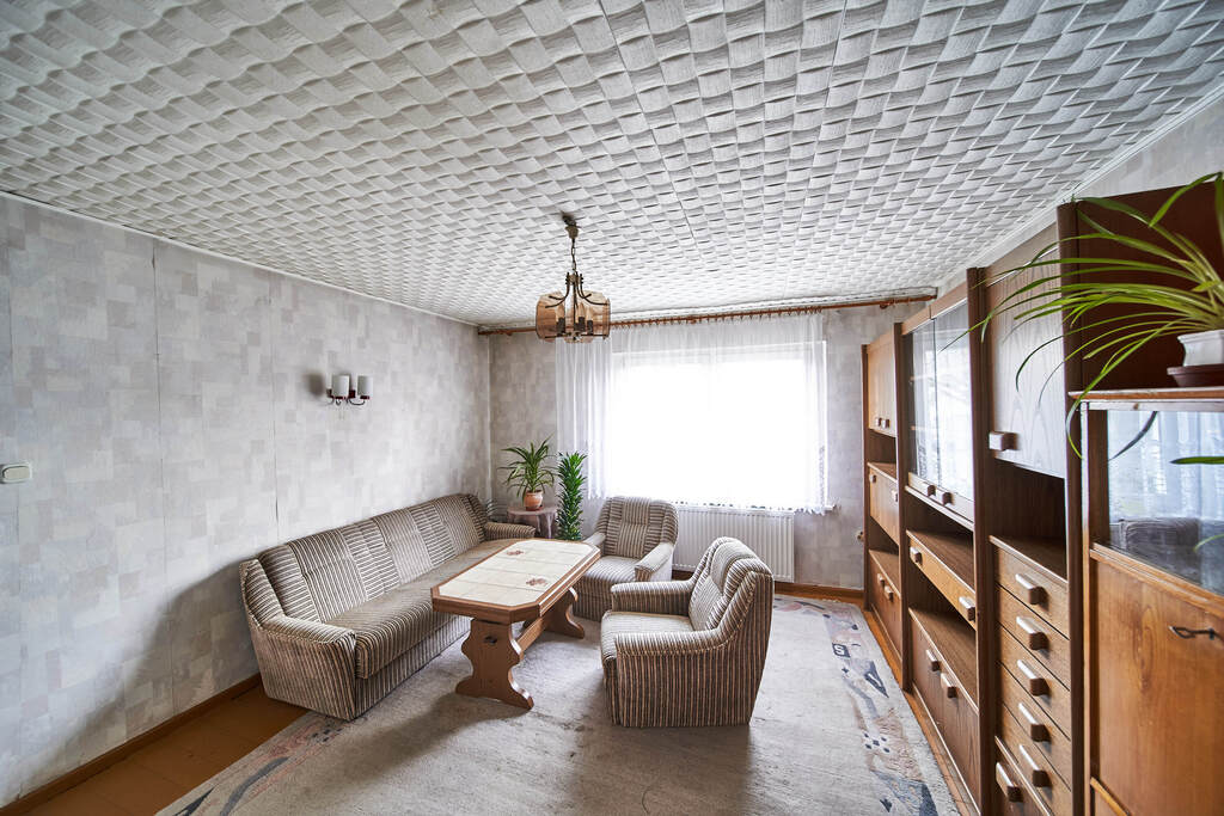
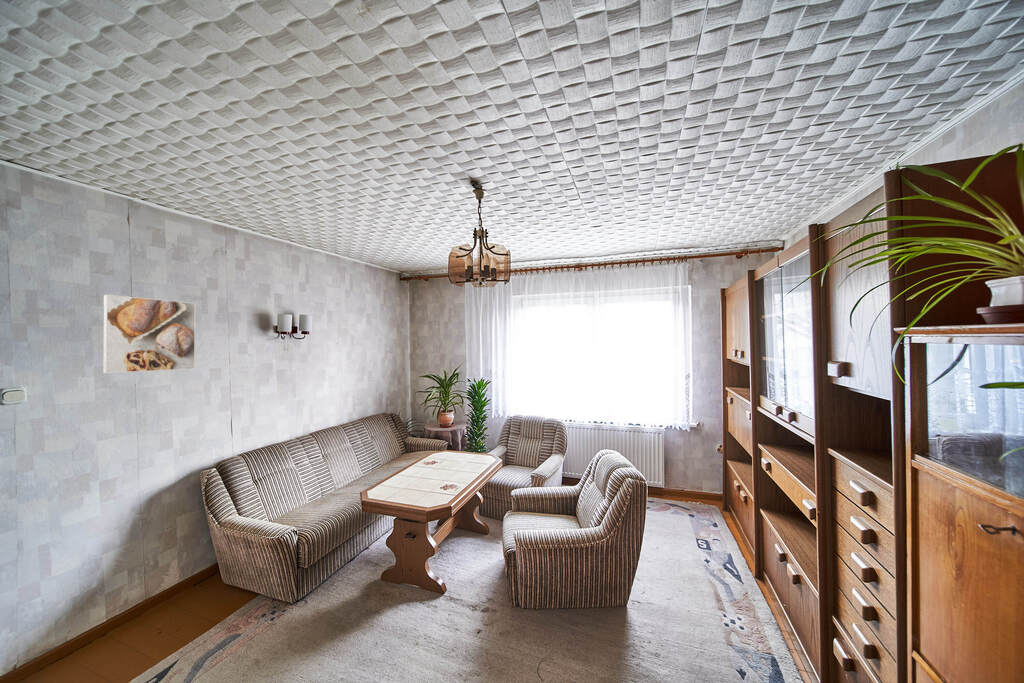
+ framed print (153, 334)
